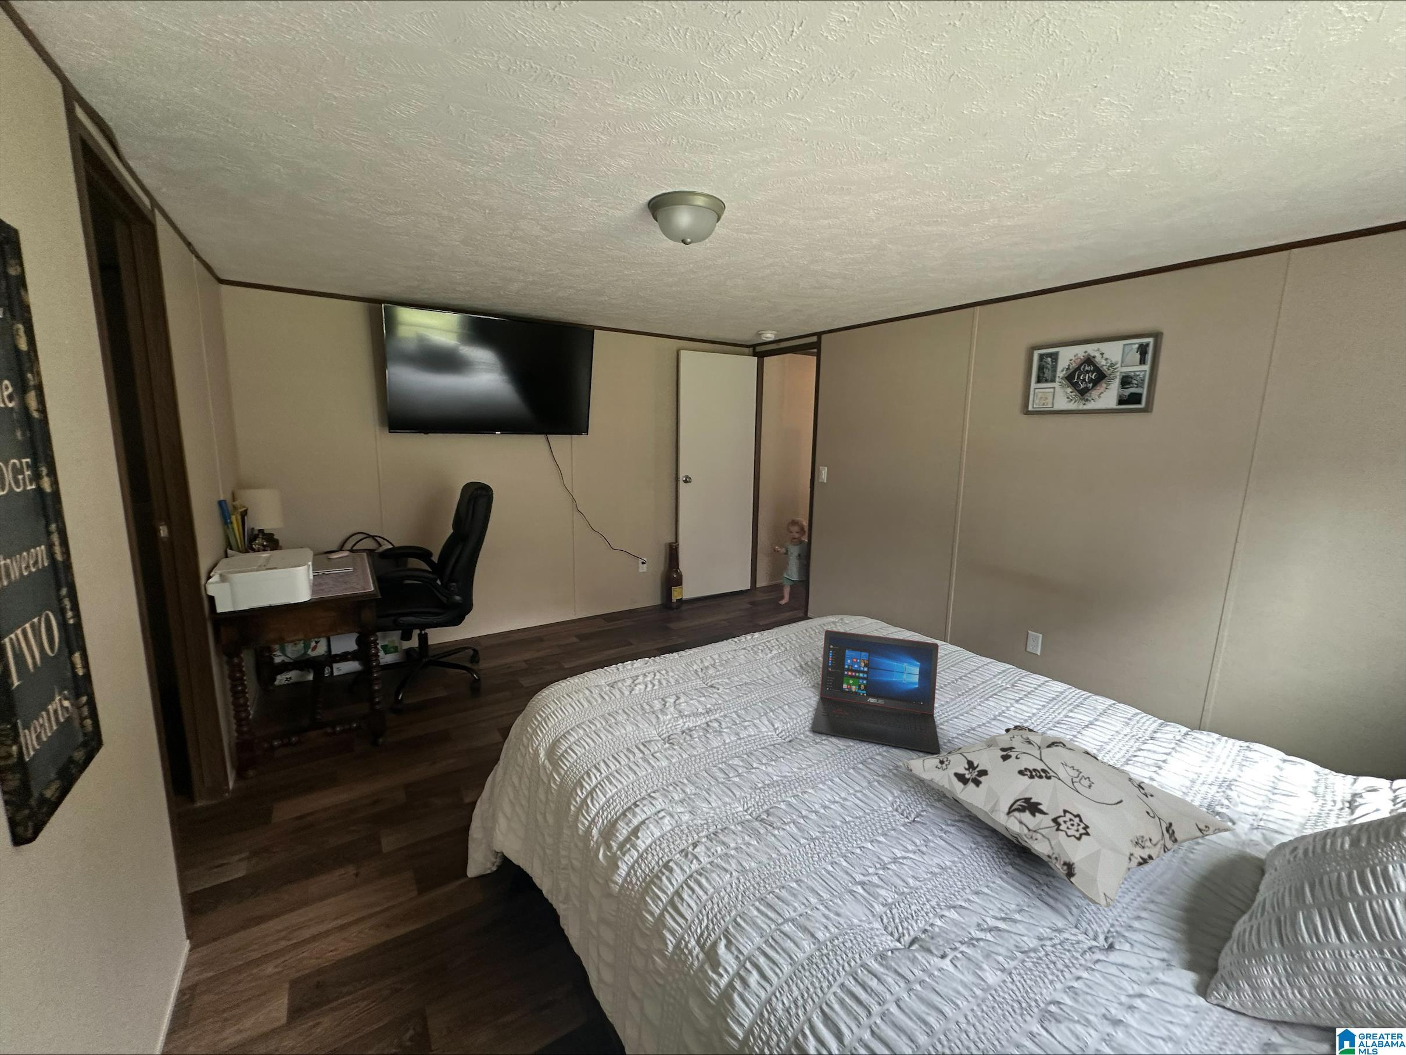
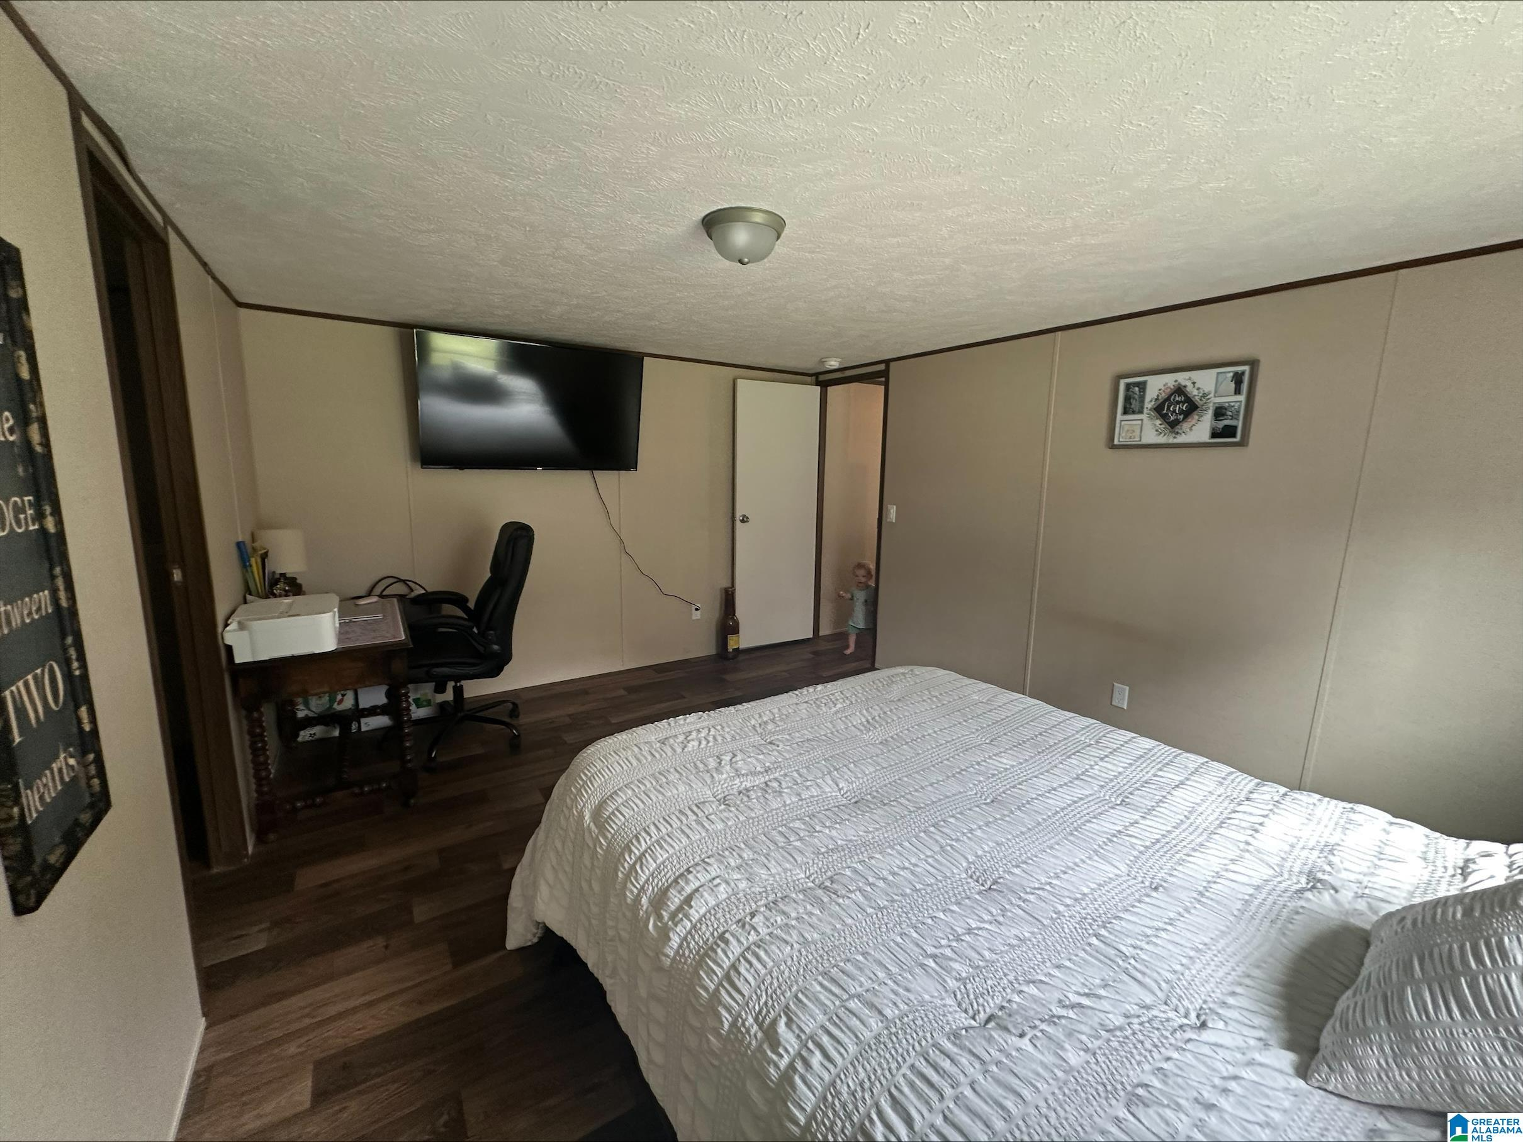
- decorative pillow (1053, 793)
- laptop (876, 687)
